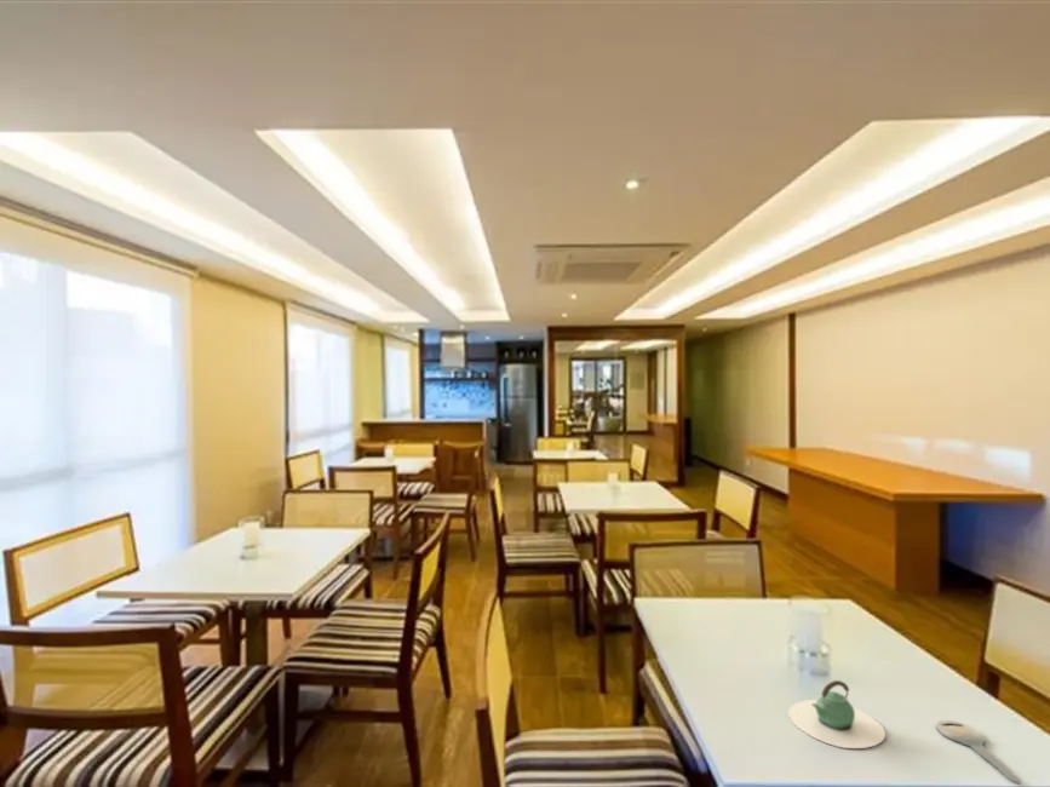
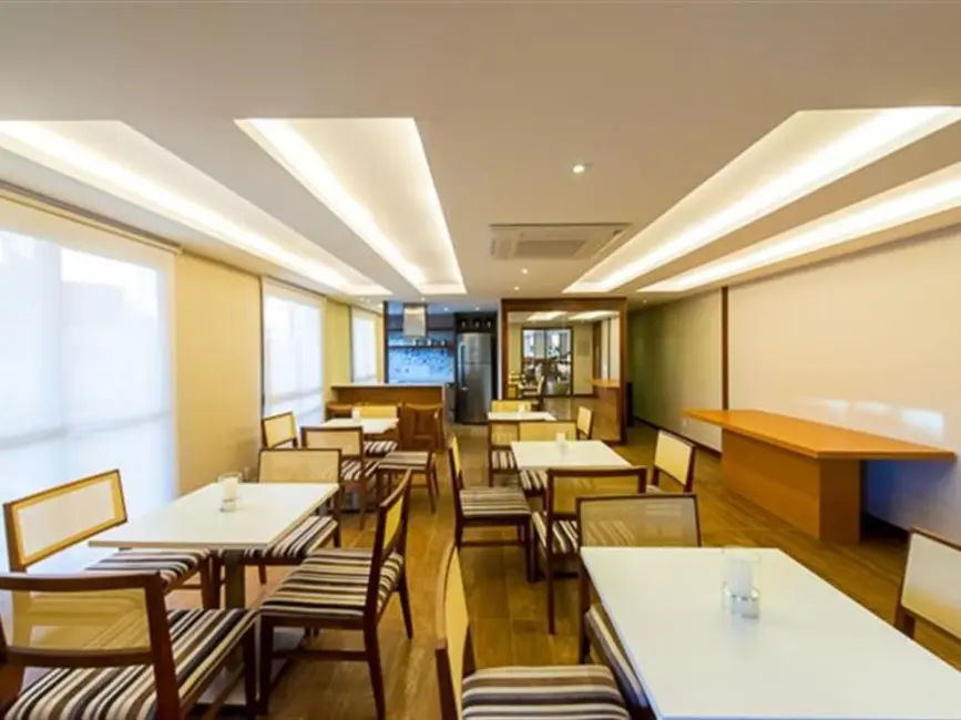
- teapot (834, 701)
- key (979, 748)
